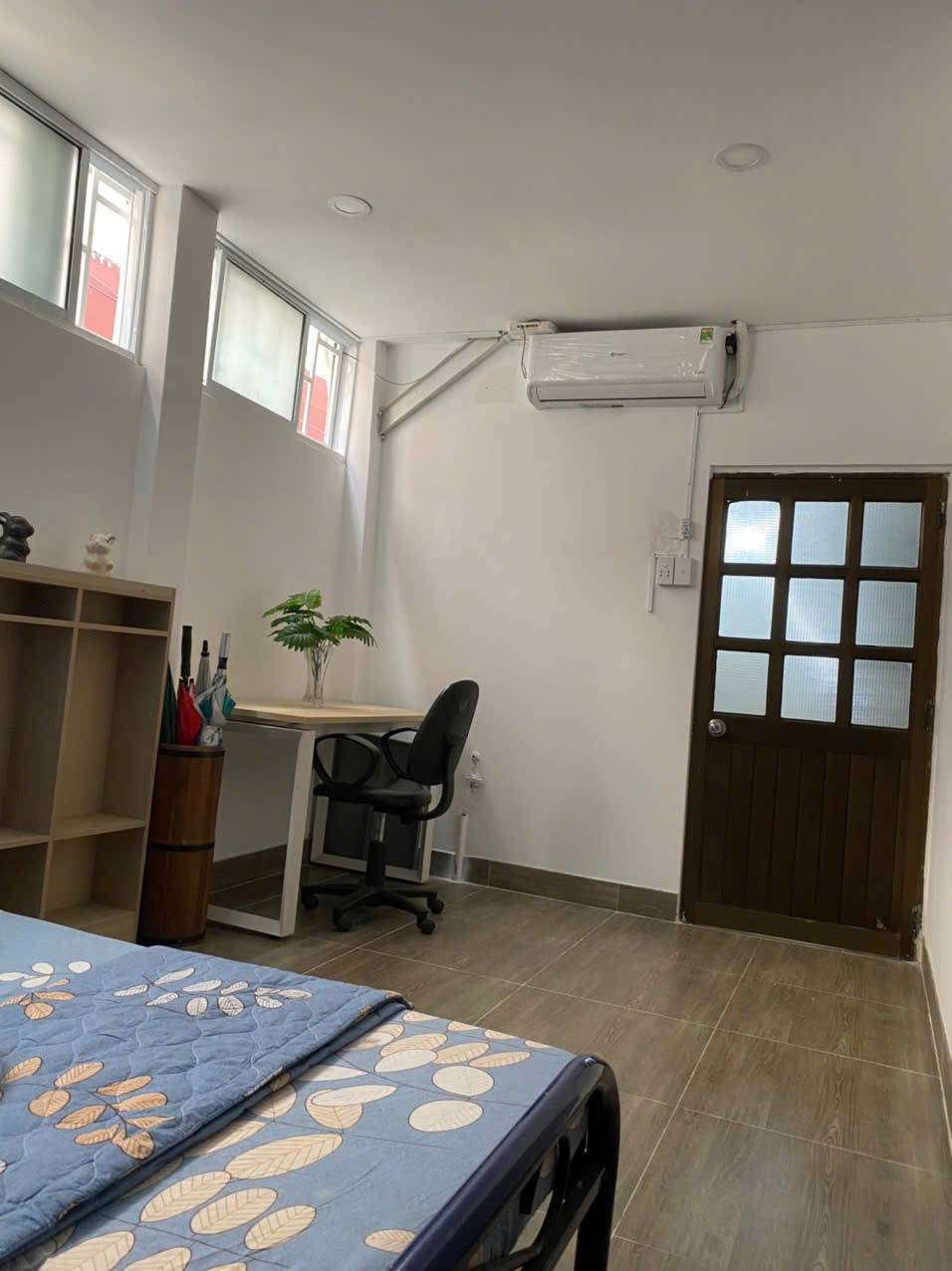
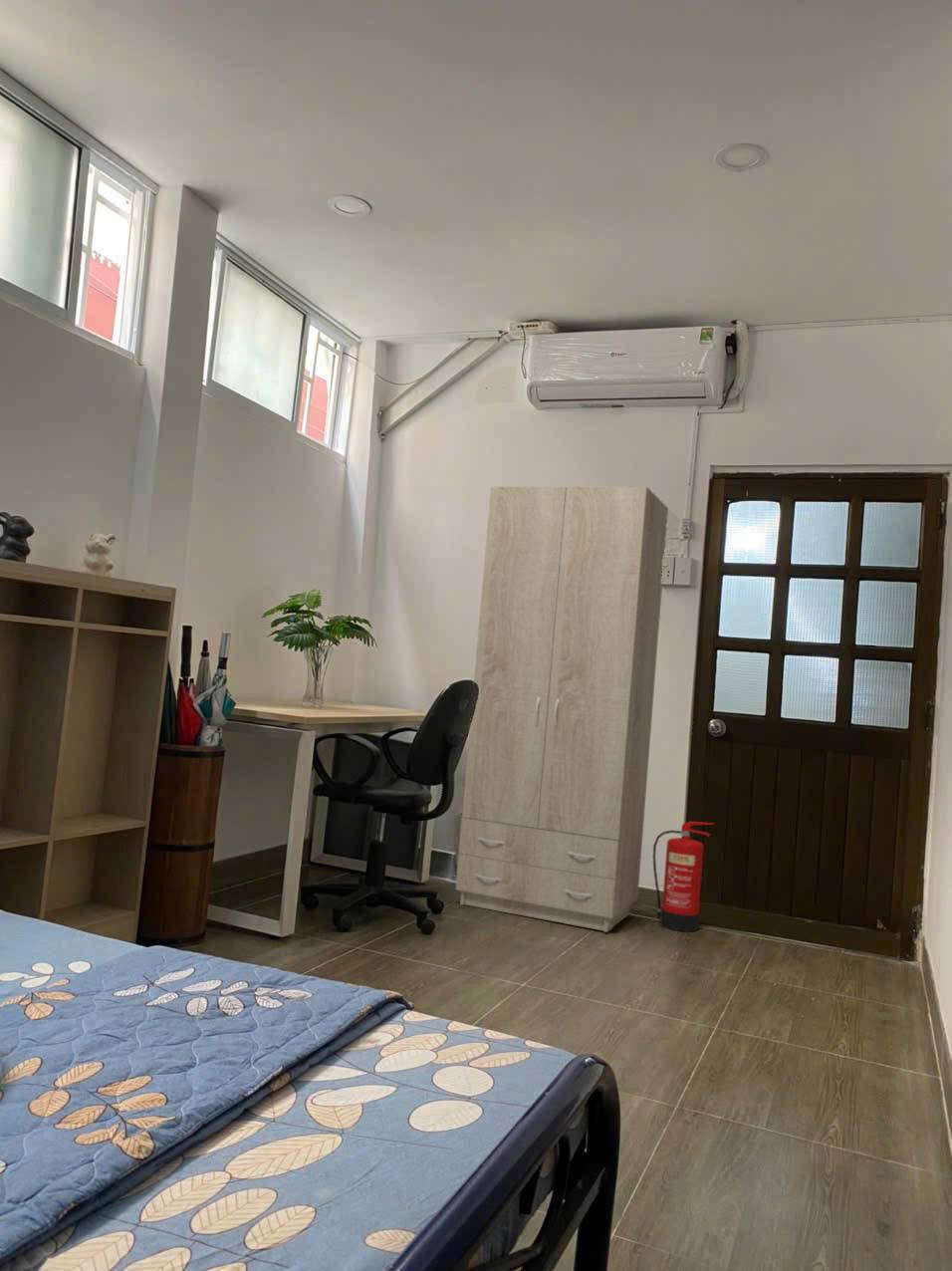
+ wardrobe (563, 700)
+ fire extinguisher (680, 873)
